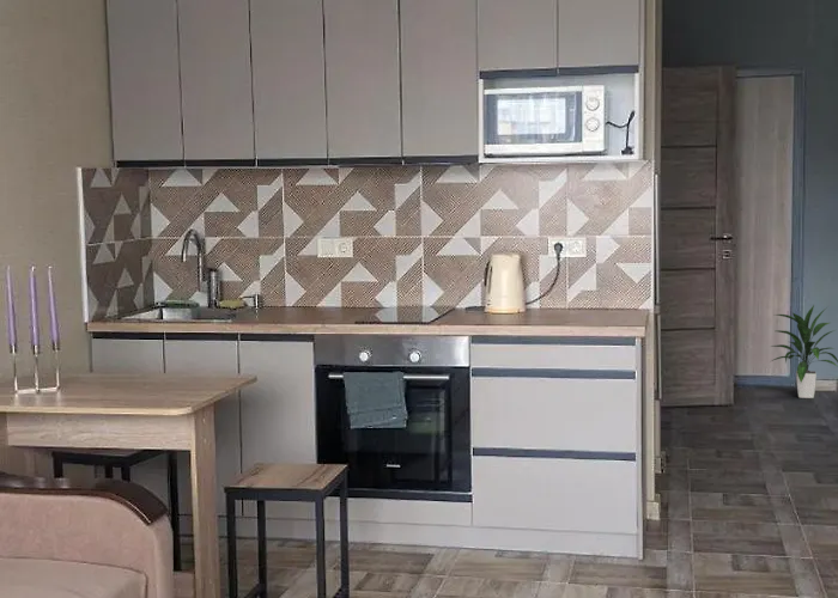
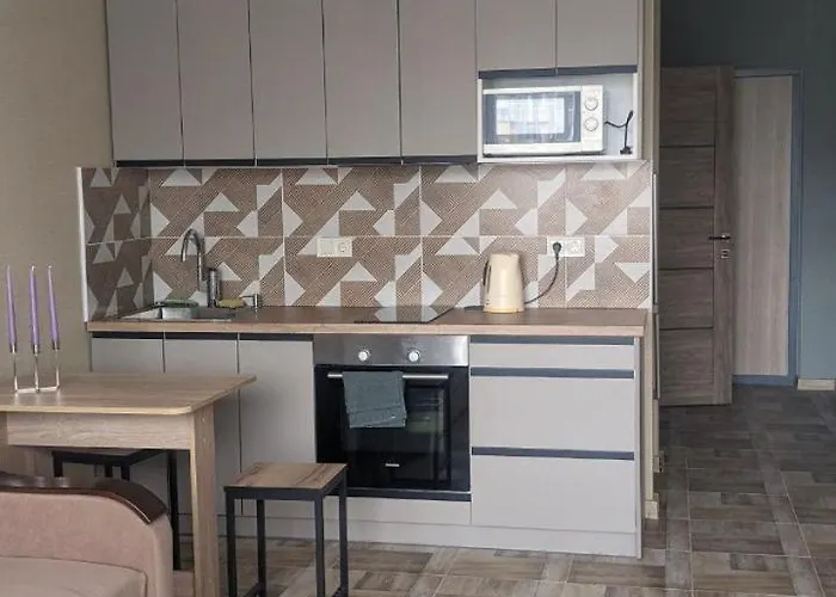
- indoor plant (806, 350)
